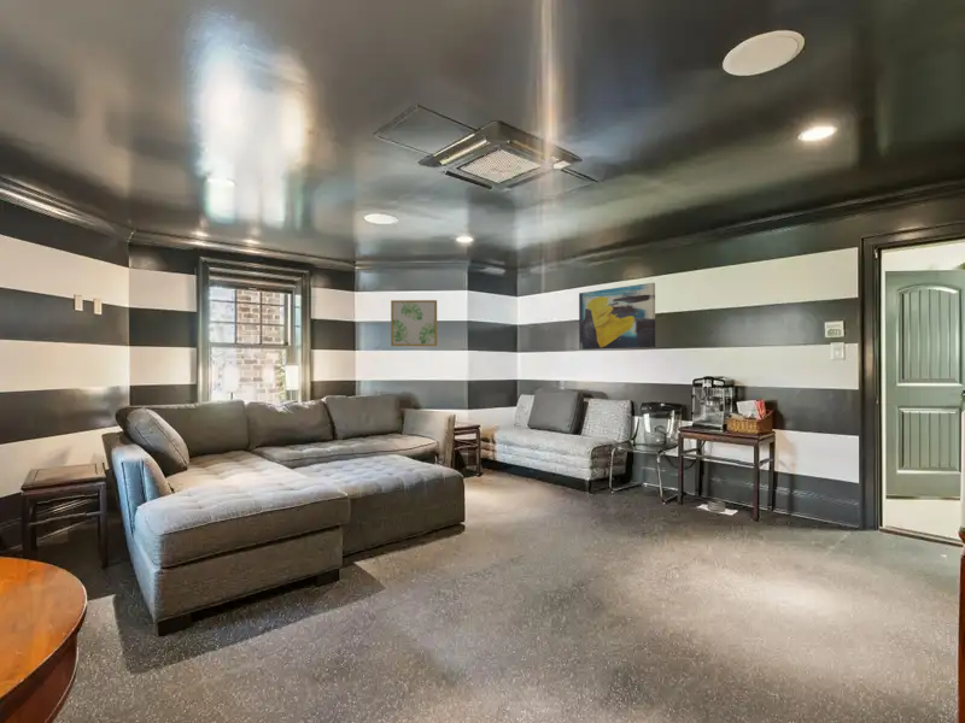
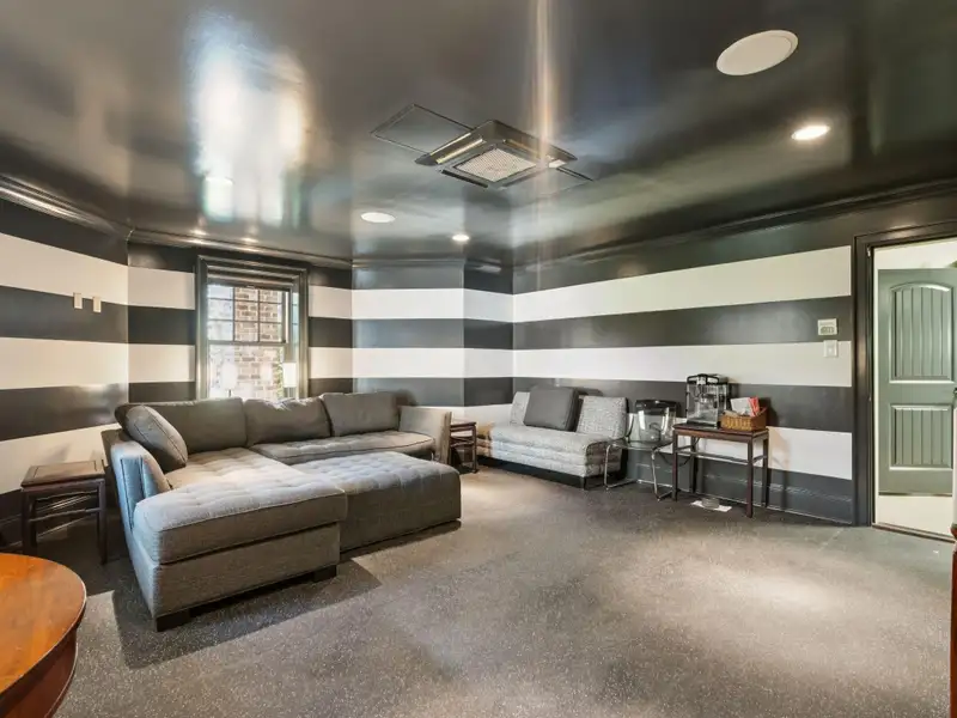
- wall art (414, 323)
- wall art (614, 318)
